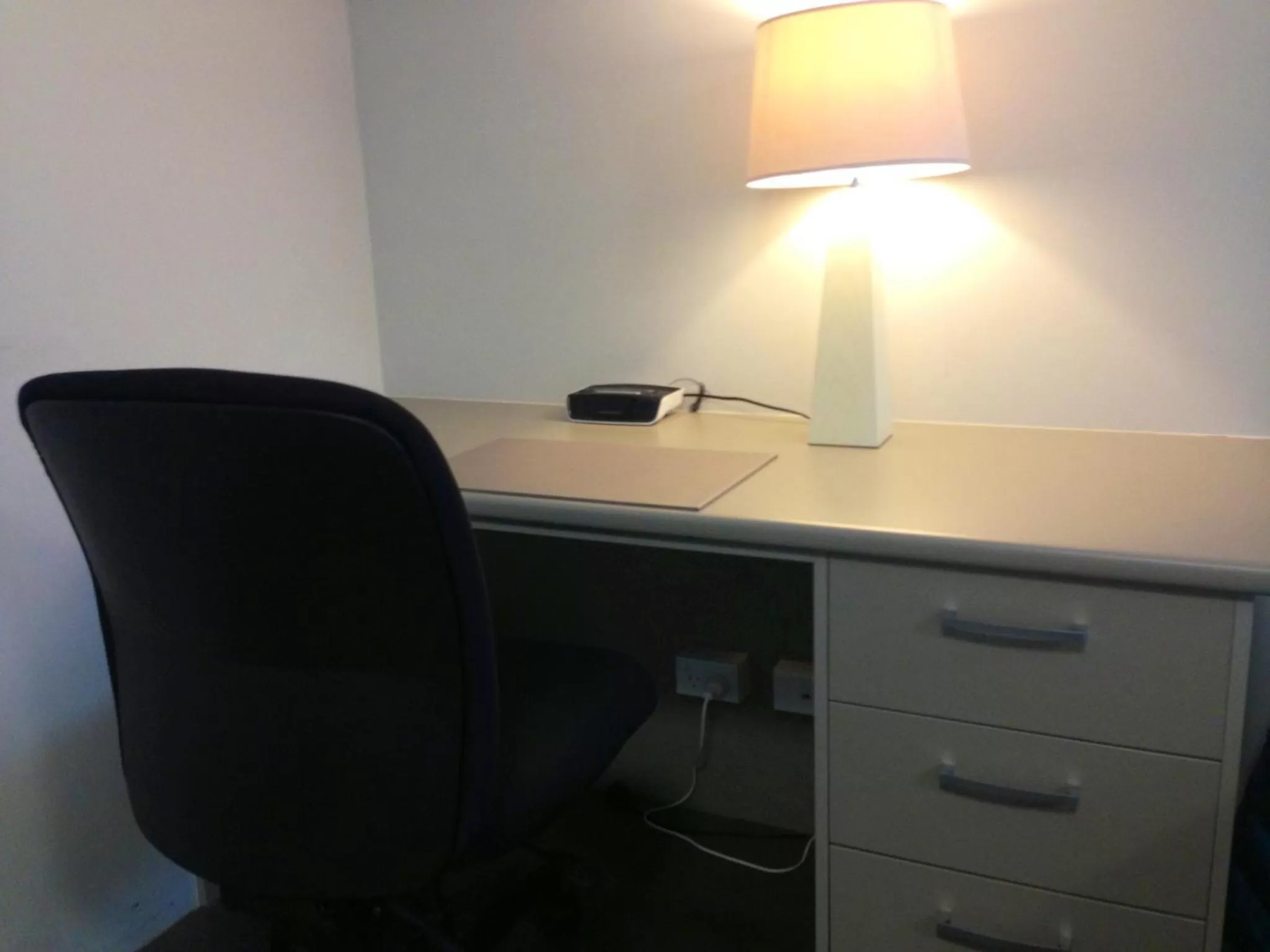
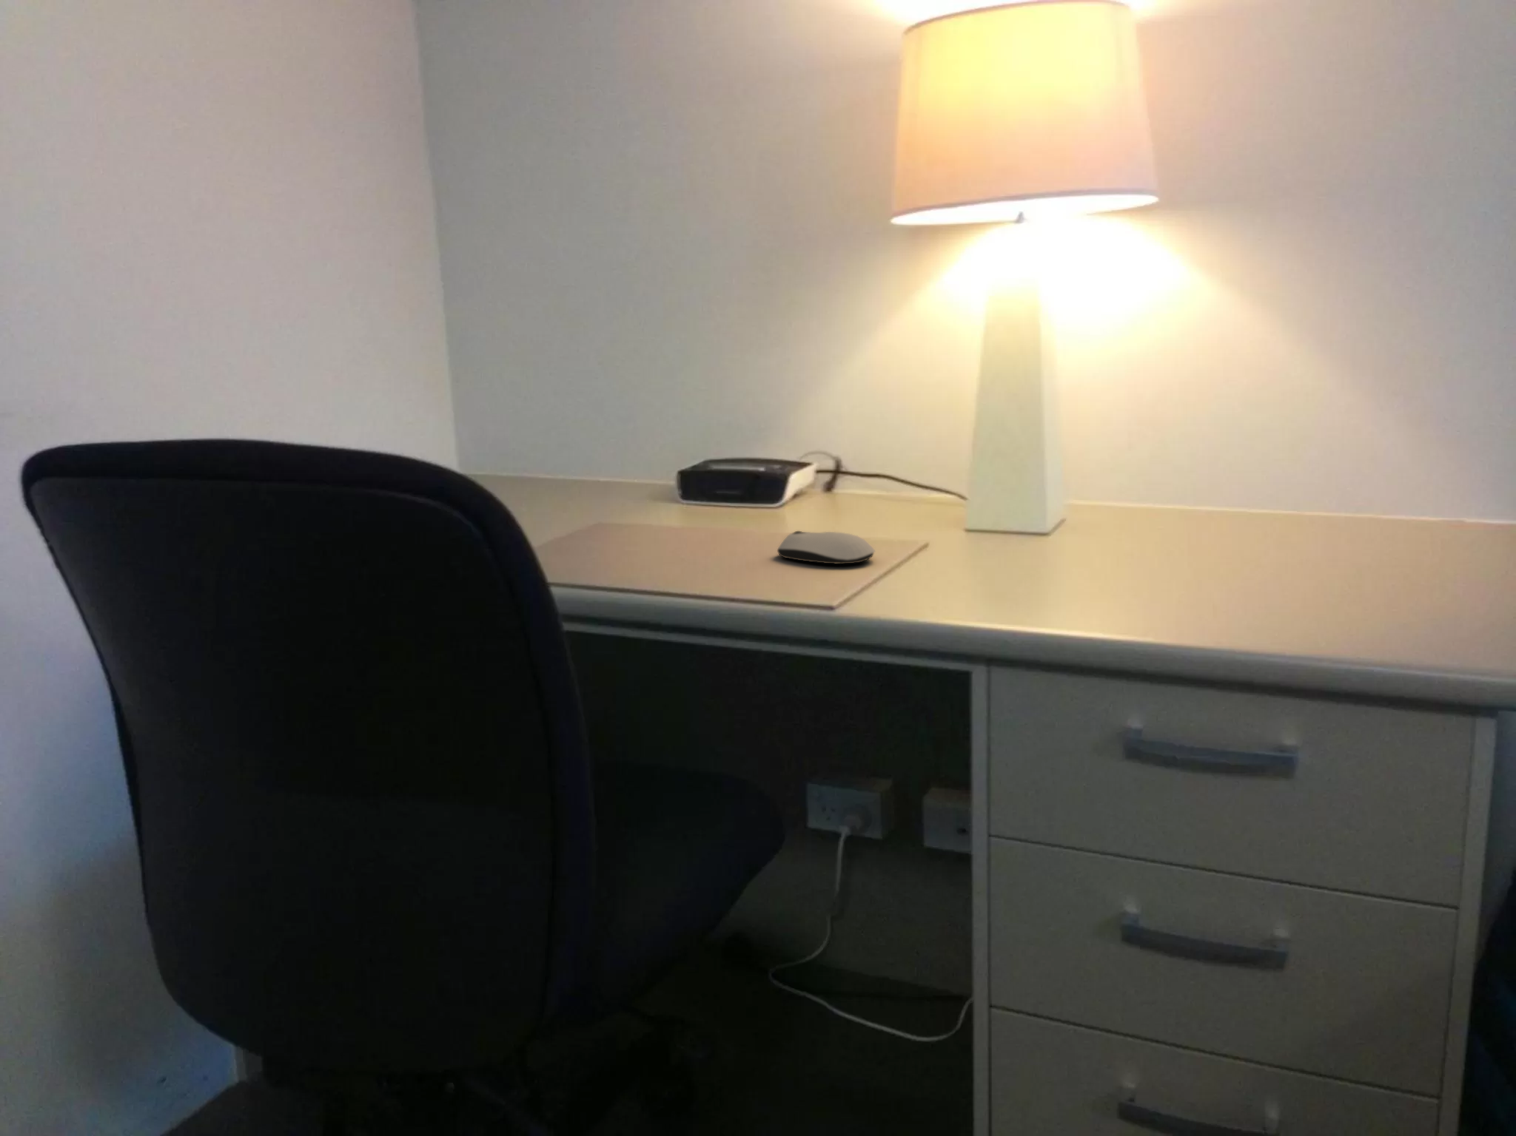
+ computer mouse (825, 544)
